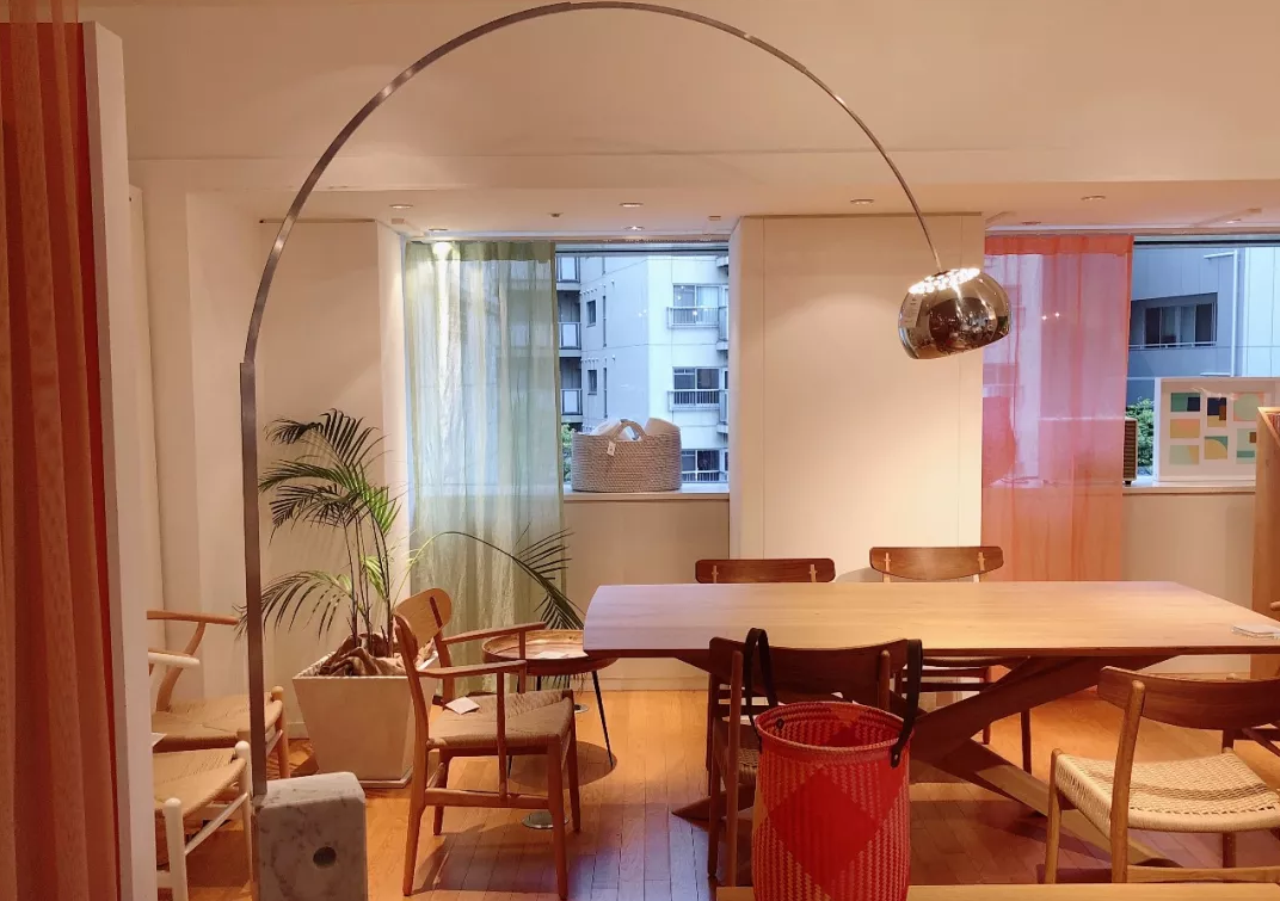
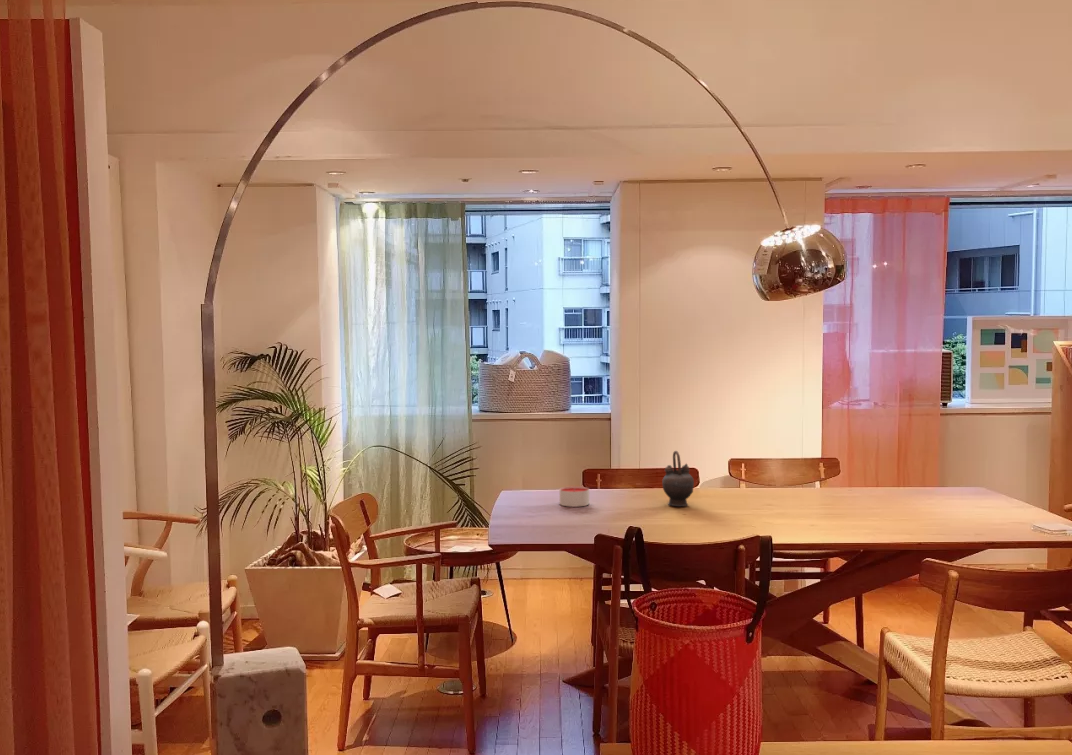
+ teapot (677, 477)
+ candle (574, 495)
